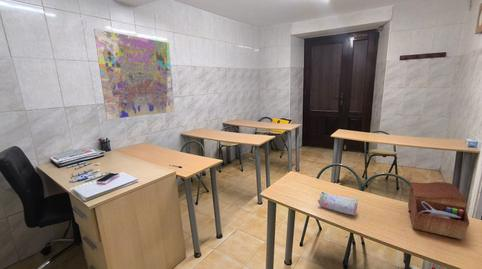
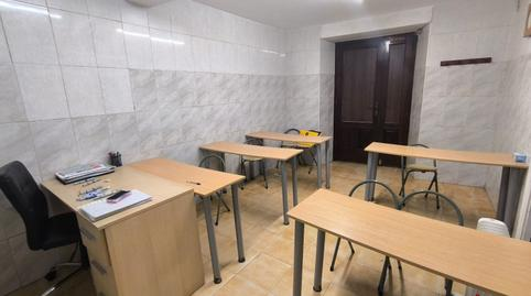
- map (141, 77)
- pencil case (337, 202)
- sewing box (433, 206)
